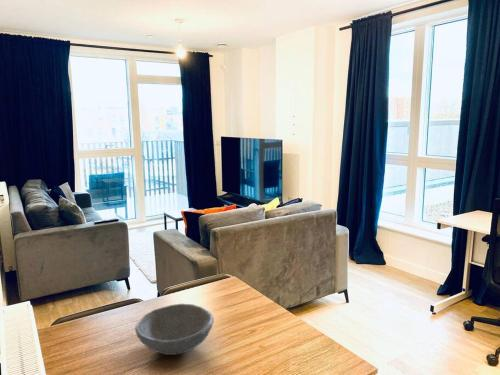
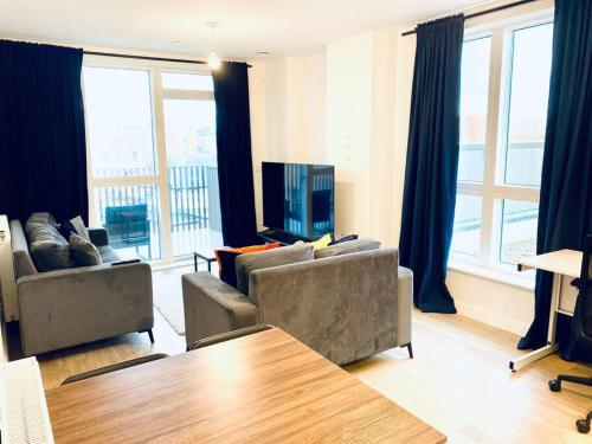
- bowl (175, 333)
